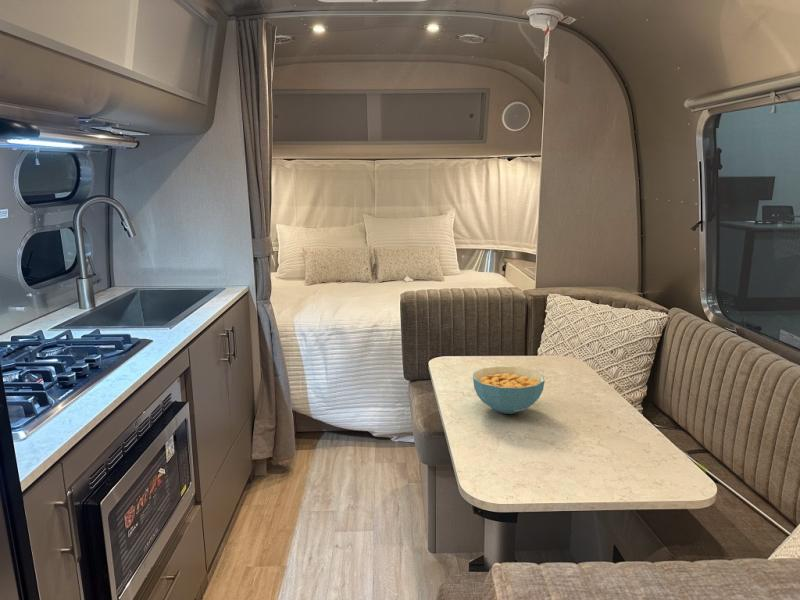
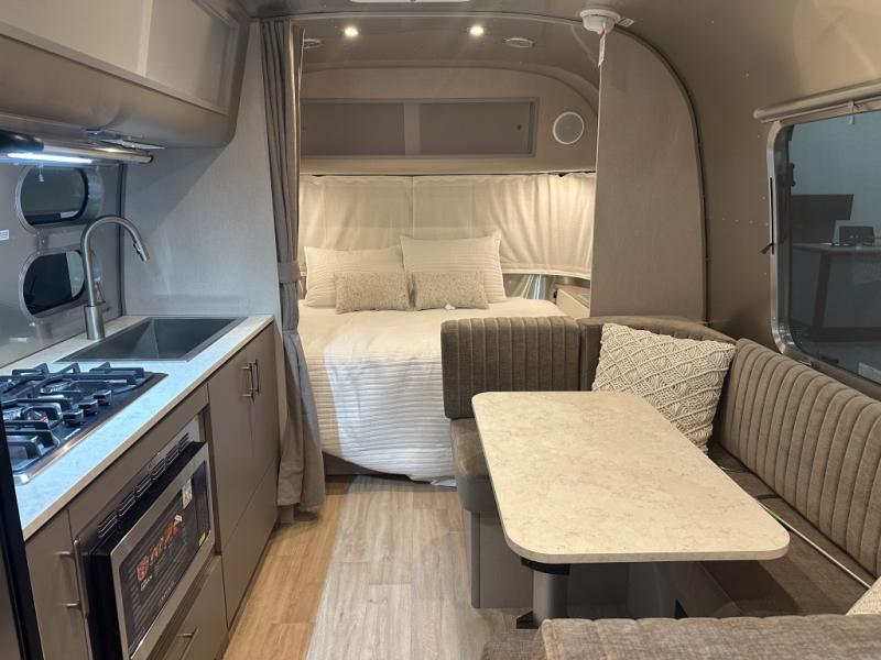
- cereal bowl (507, 393)
